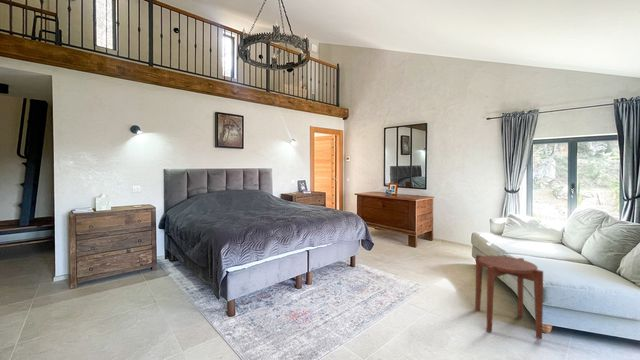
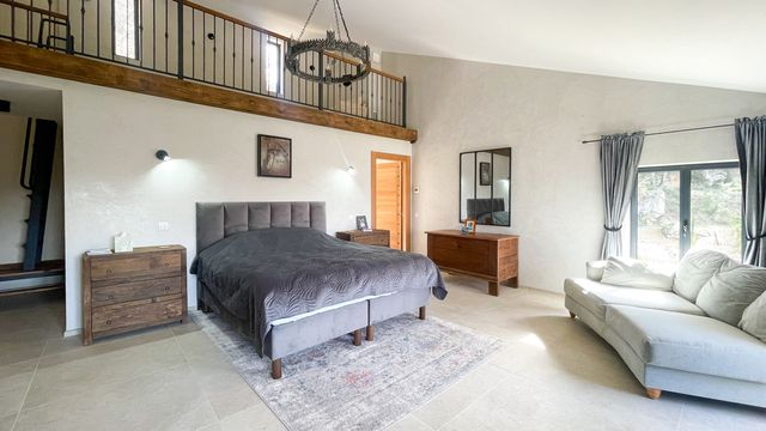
- side table (517, 289)
